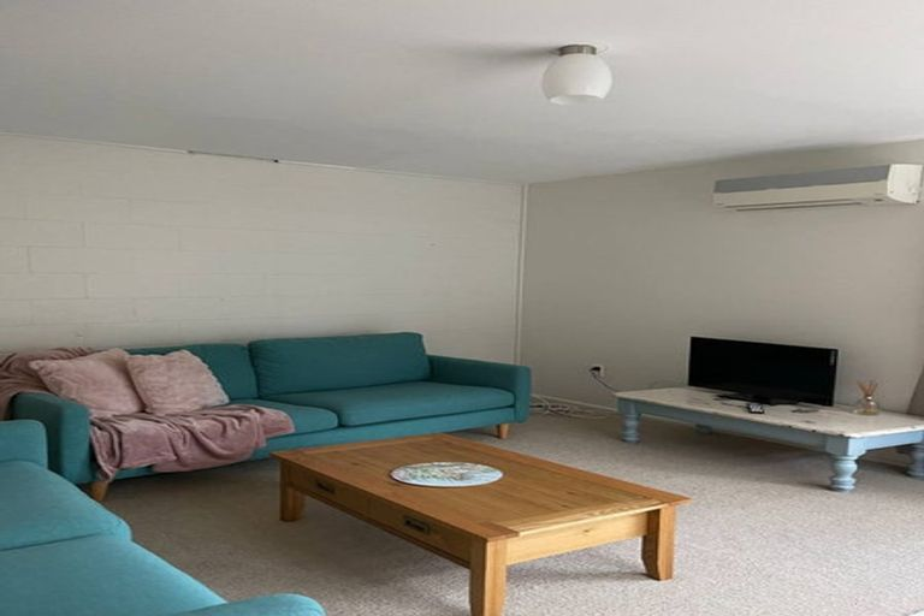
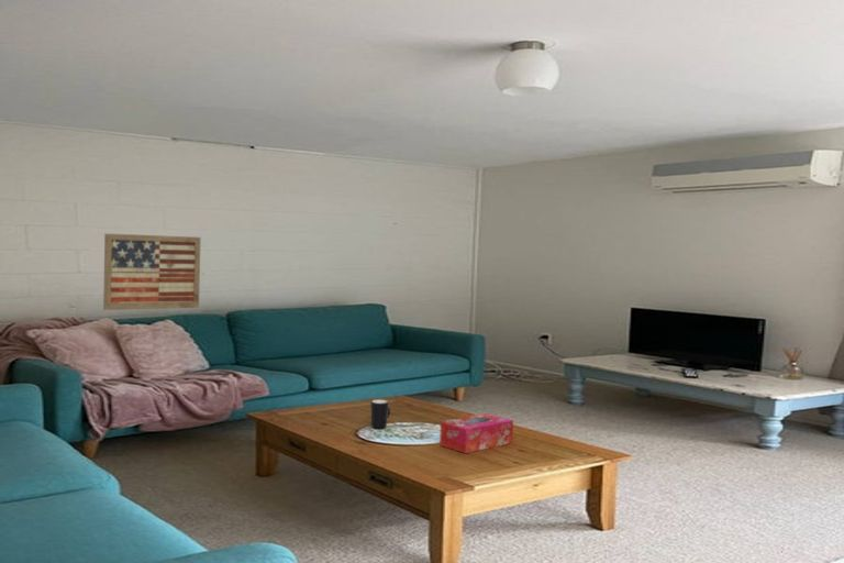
+ wall art (154, 272)
+ mug (380, 413)
+ tissue box (476, 432)
